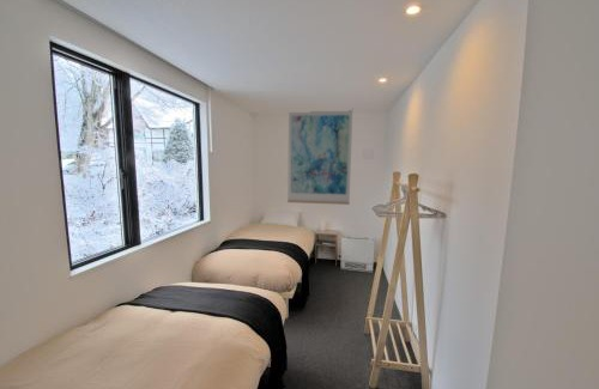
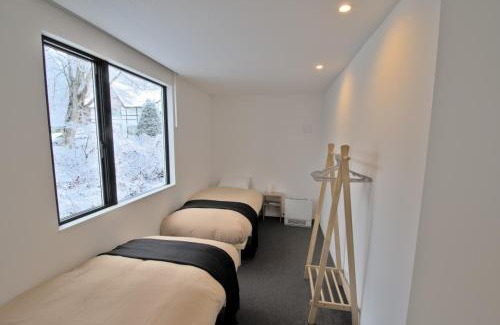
- wall art (319, 156)
